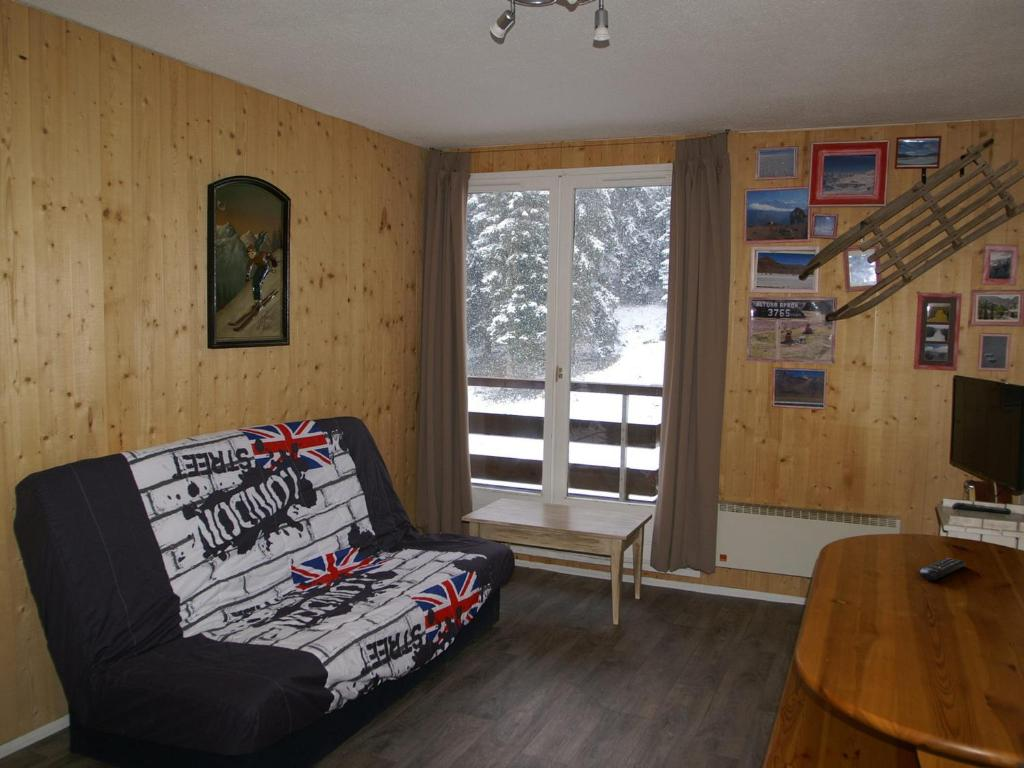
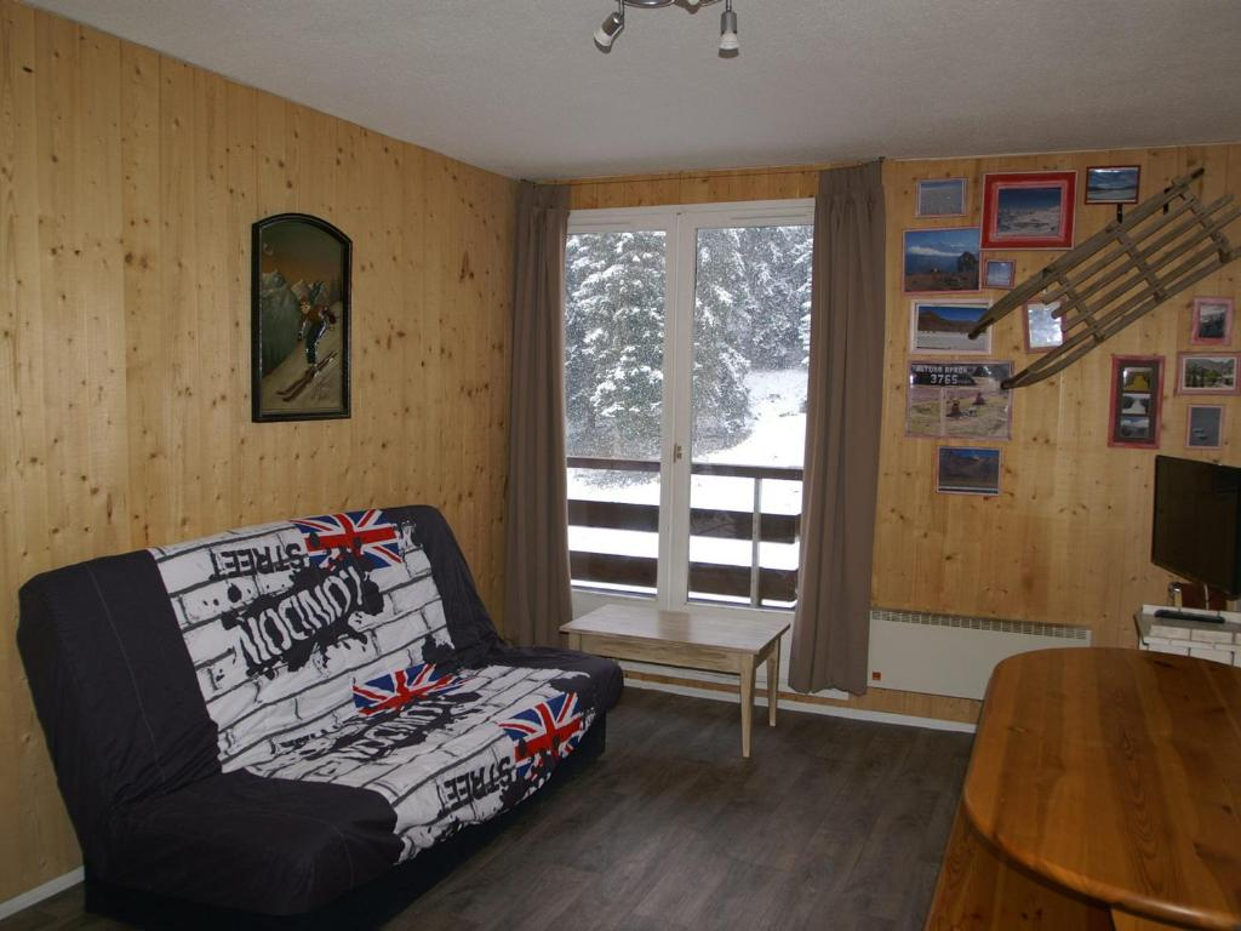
- remote control (943, 568)
